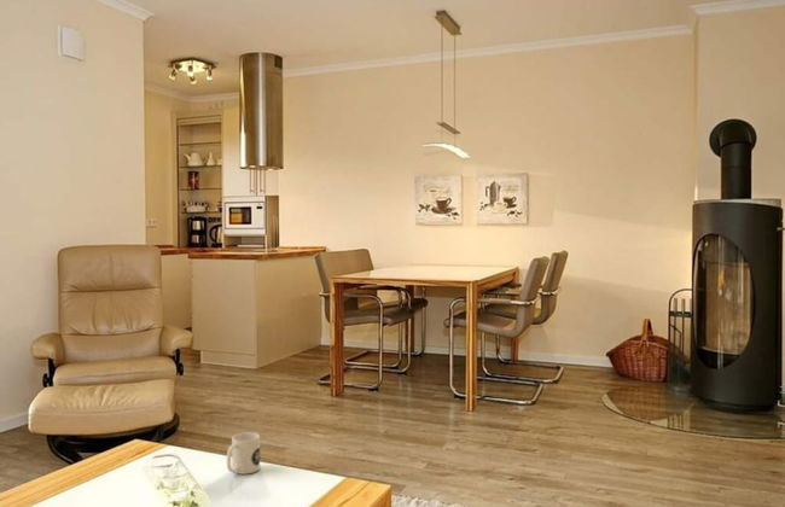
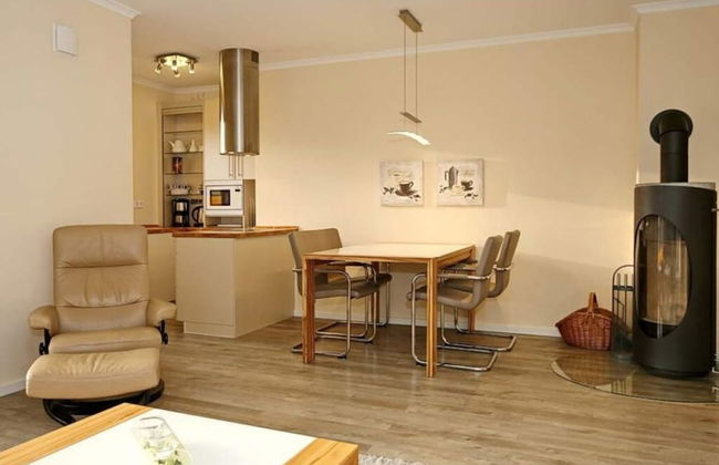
- mug (242, 454)
